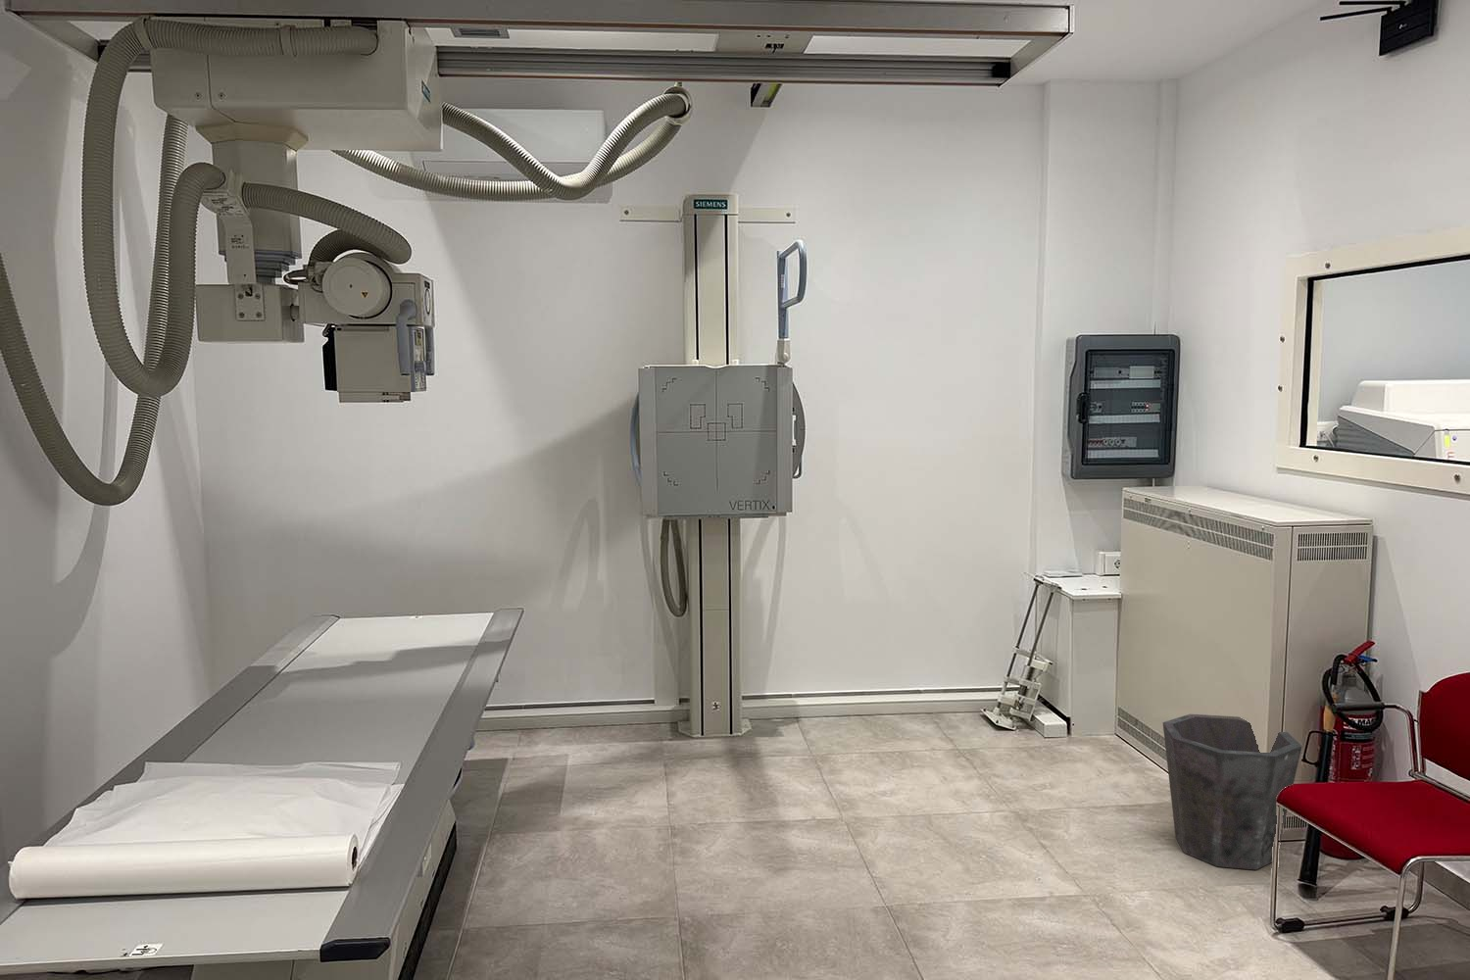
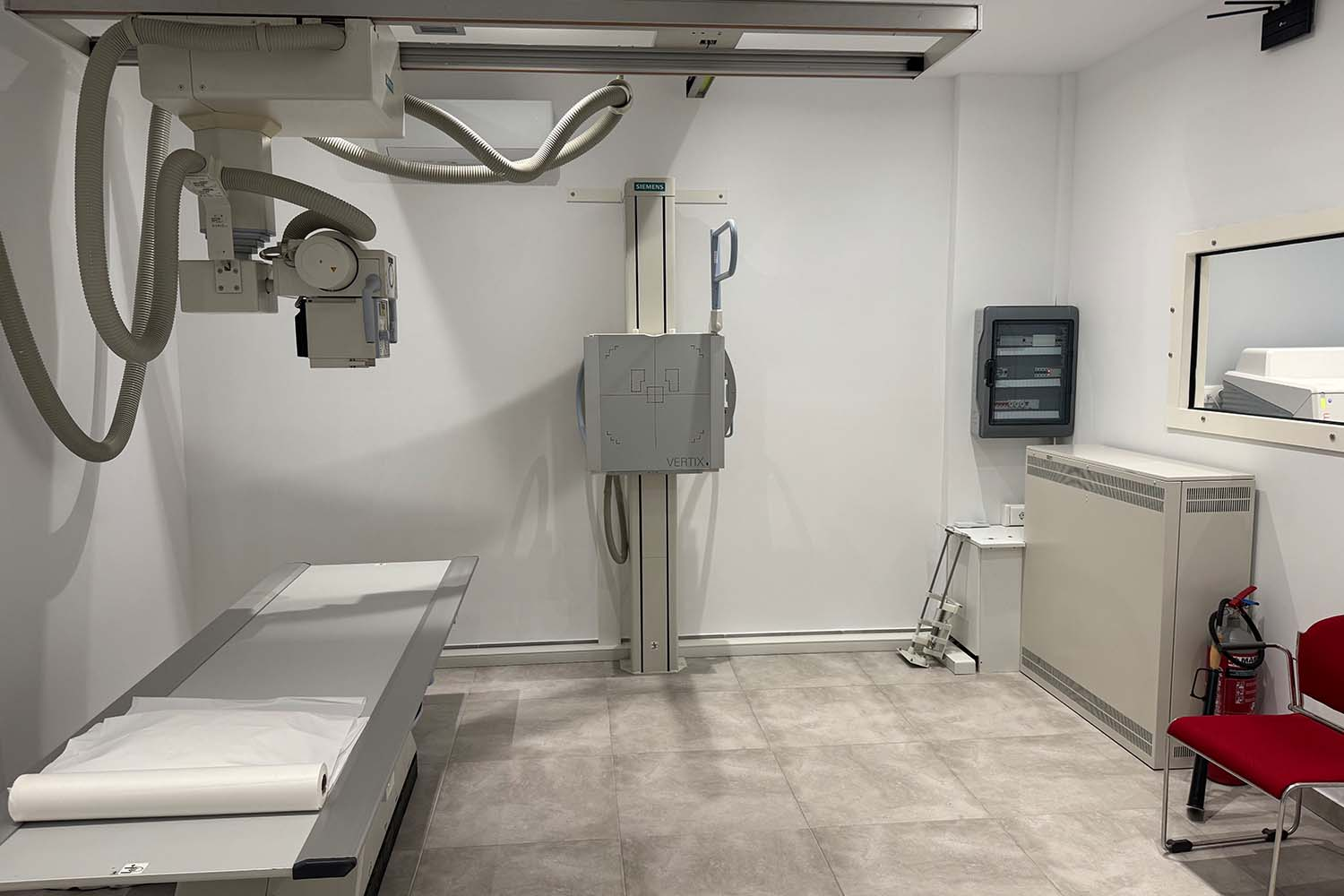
- waste bin (1227, 791)
